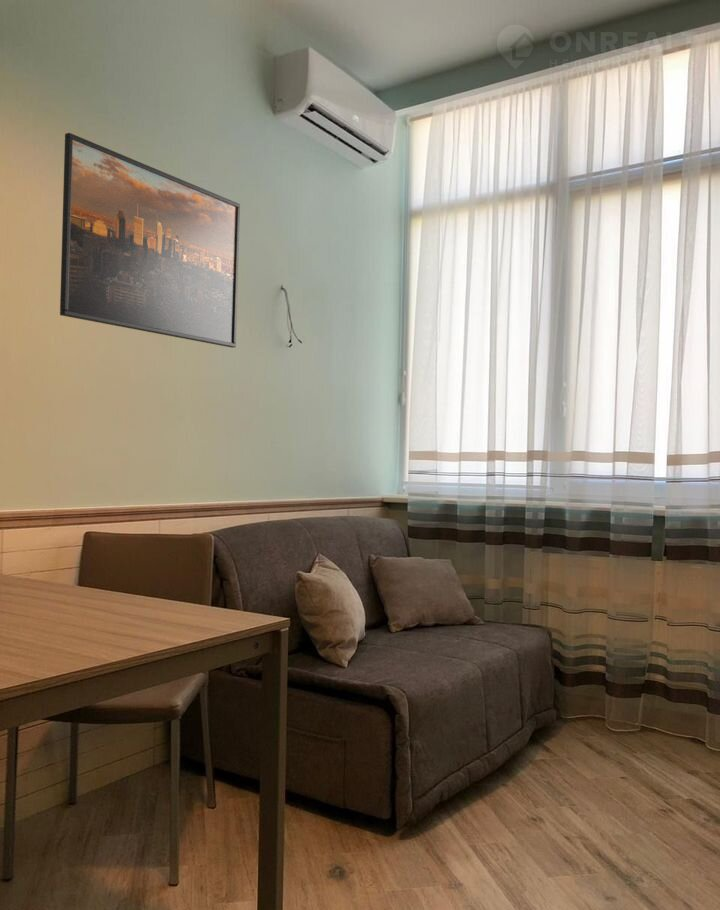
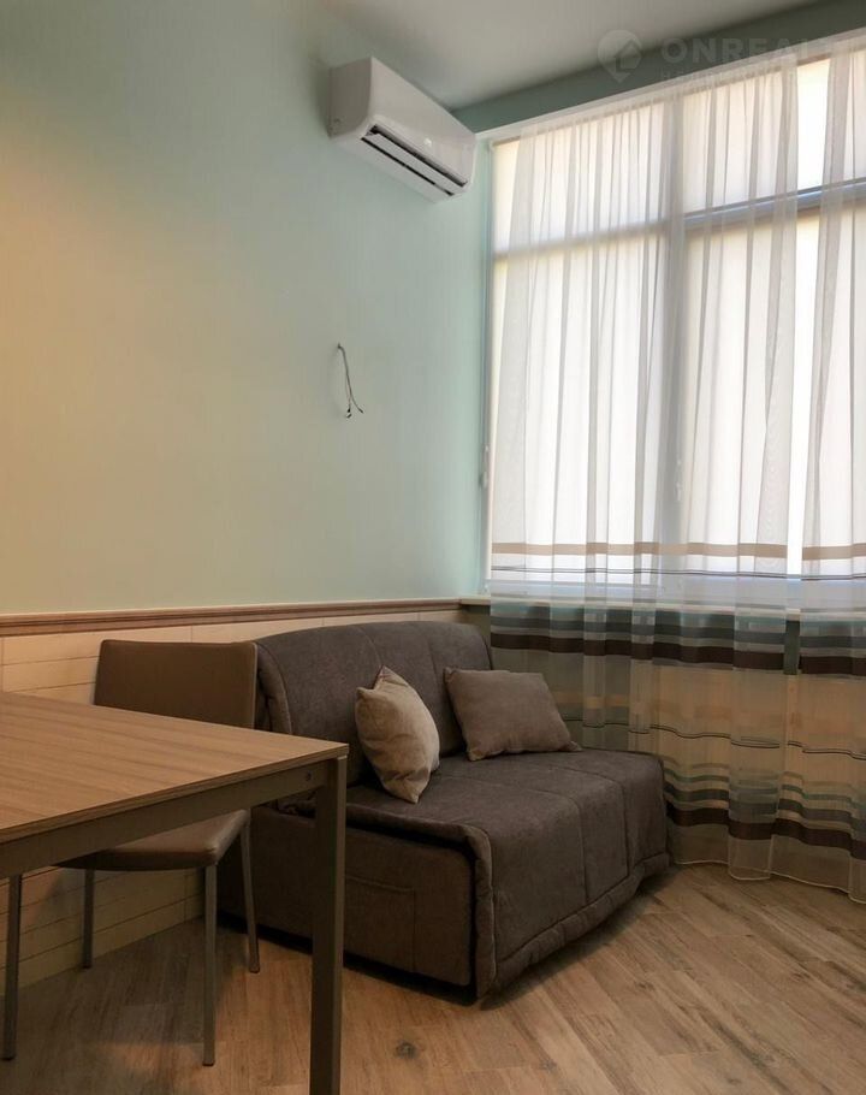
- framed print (160, 253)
